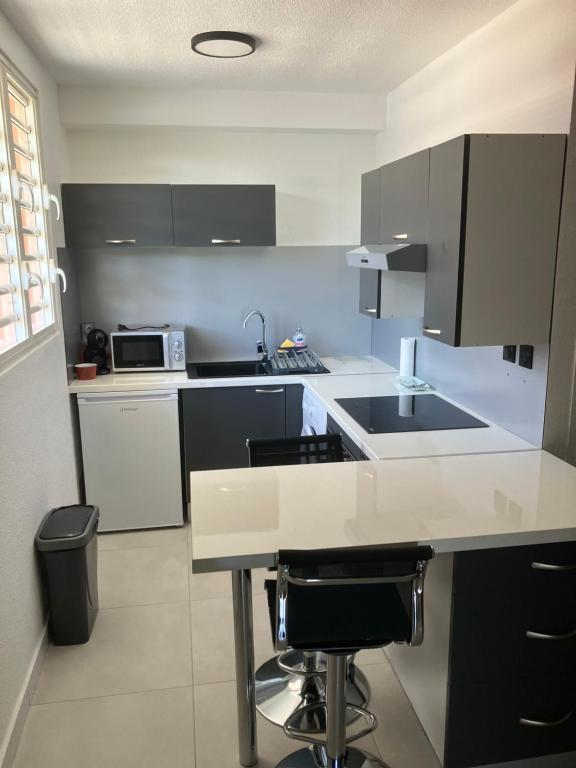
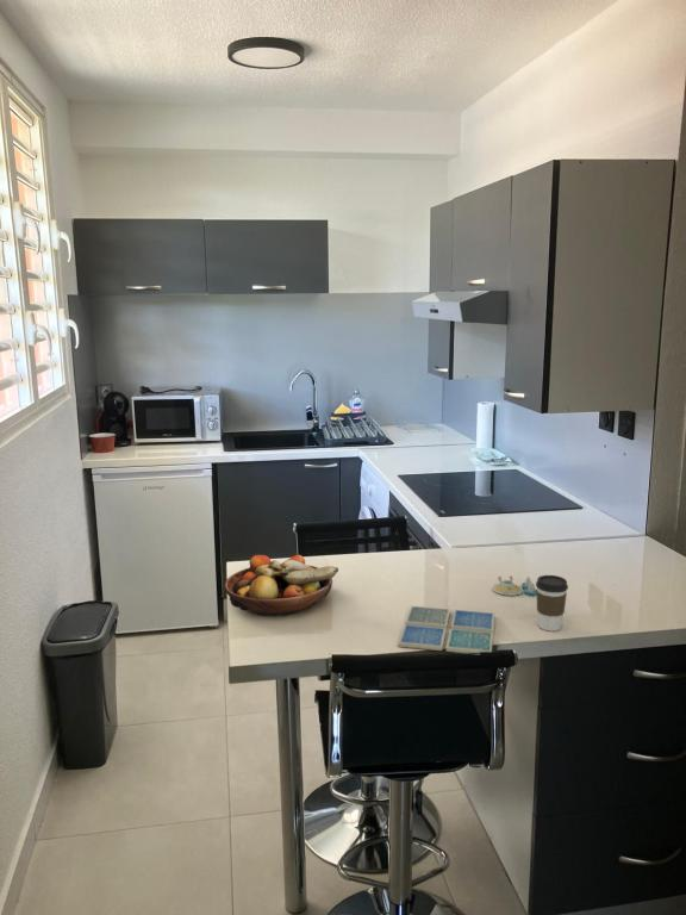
+ fruit bowl (280, 575)
+ drink coaster (449, 630)
+ coffee cup (550, 603)
+ salt and pepper shaker set (513, 584)
